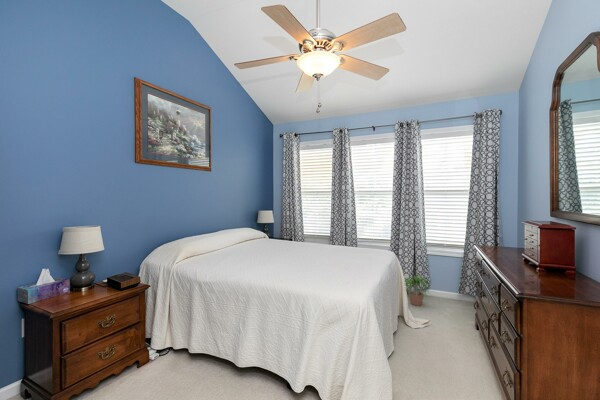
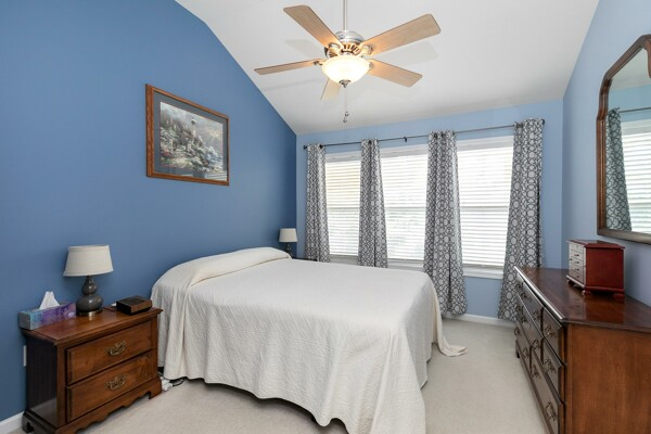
- potted plant (417, 291)
